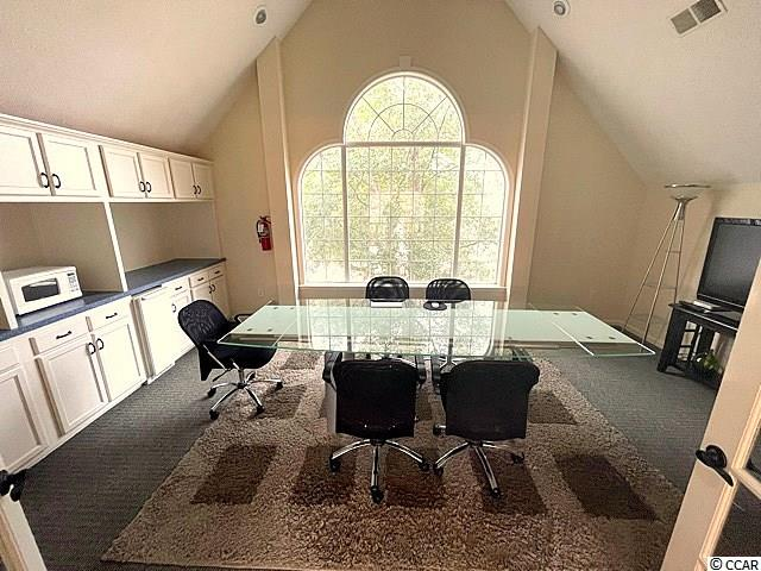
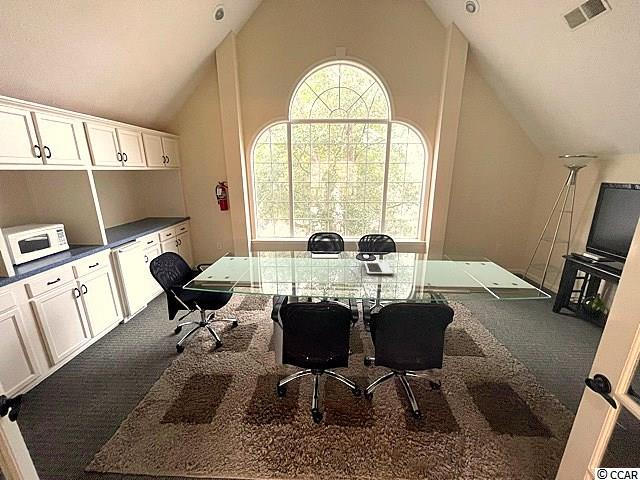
+ laptop (373, 262)
